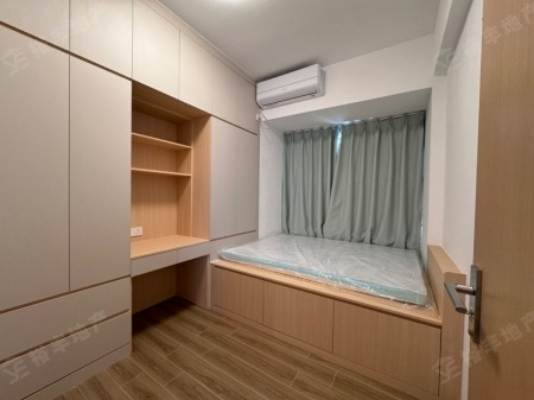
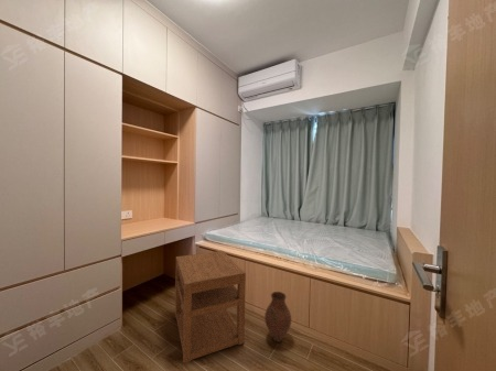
+ nightstand (207, 296)
+ vase (278, 317)
